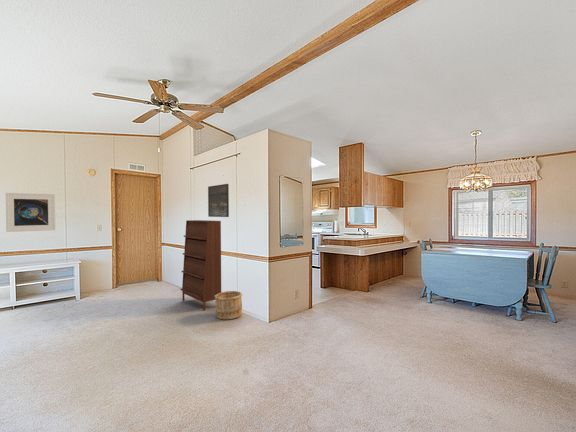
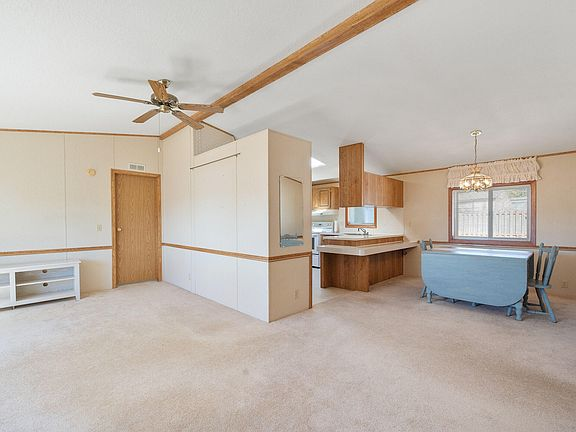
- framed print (217, 201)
- wooden bucket (228, 304)
- shoe cabinet (199, 262)
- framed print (31, 212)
